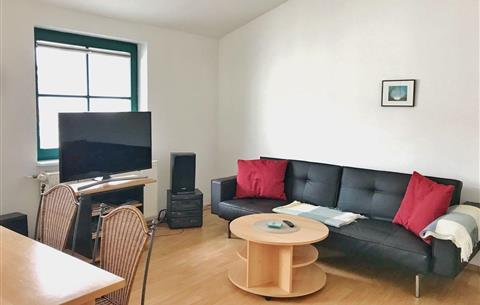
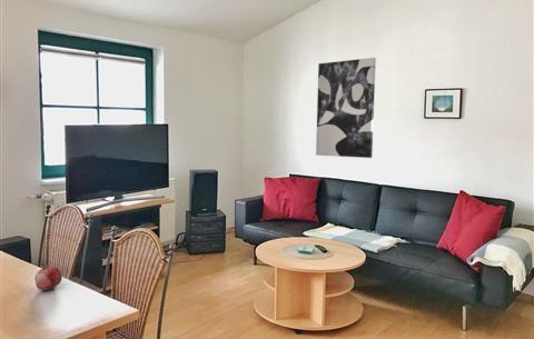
+ fruit (48, 275)
+ wall art (344, 109)
